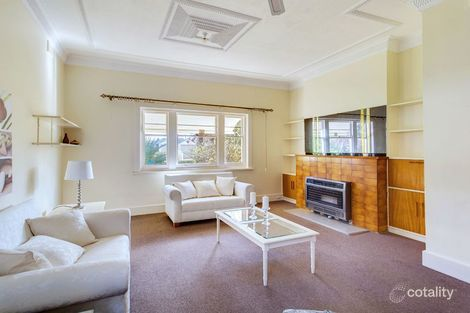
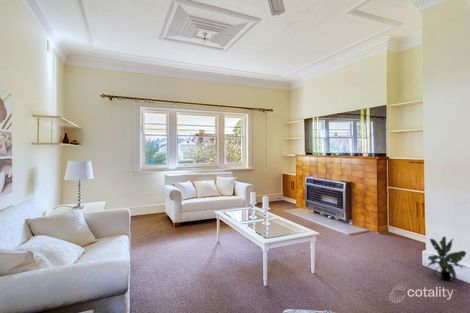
+ potted plant (443, 258)
